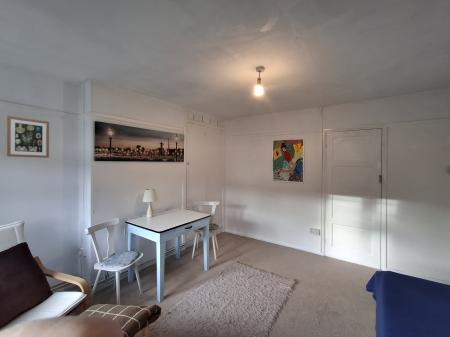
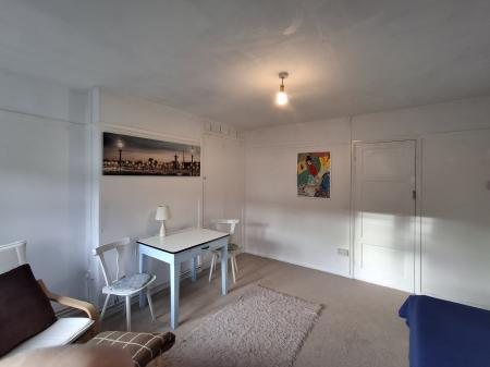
- wall art (29, 138)
